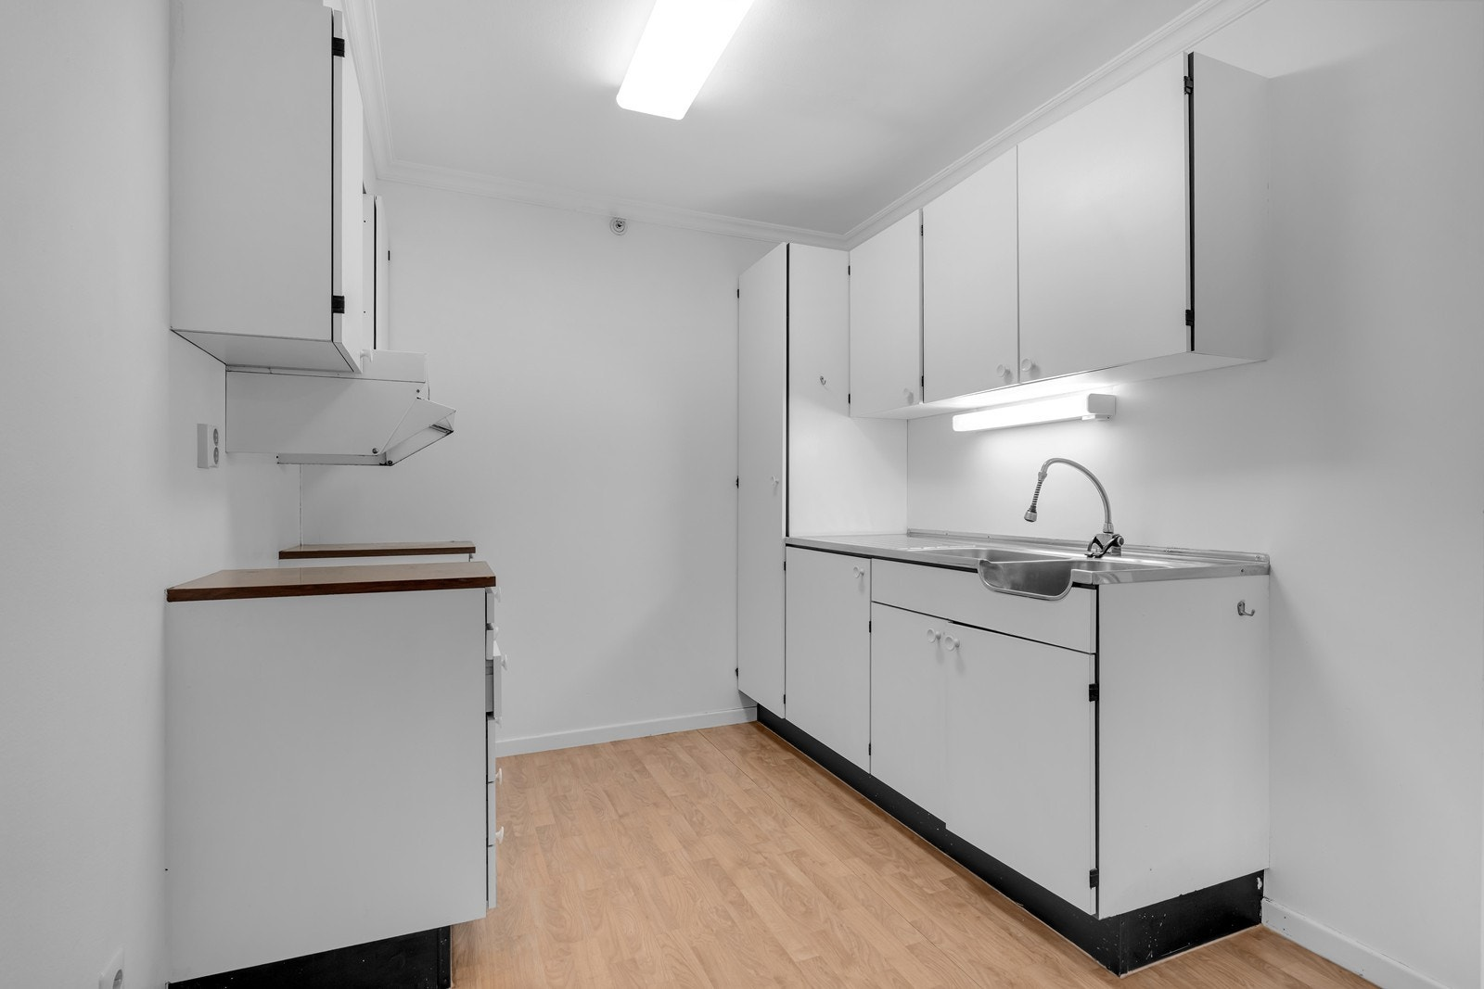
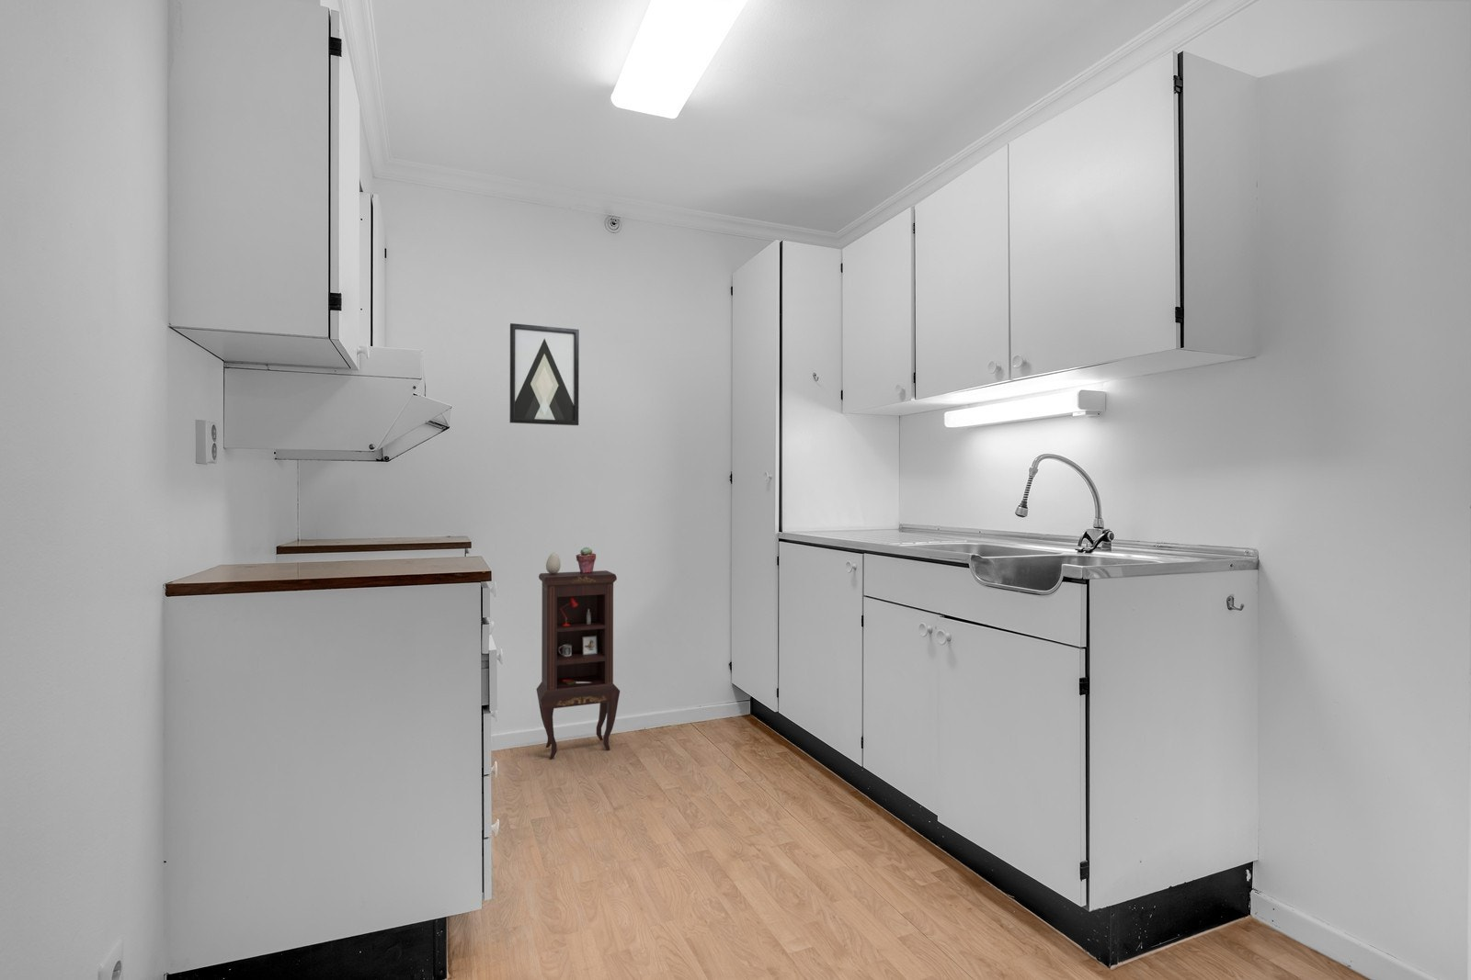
+ decorative egg (553, 562)
+ wall art (544, 375)
+ potted succulent (586, 559)
+ cabinet (577, 662)
